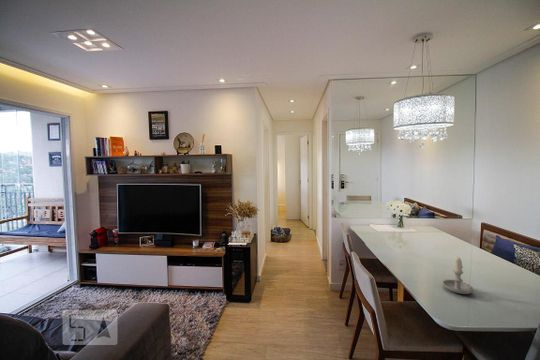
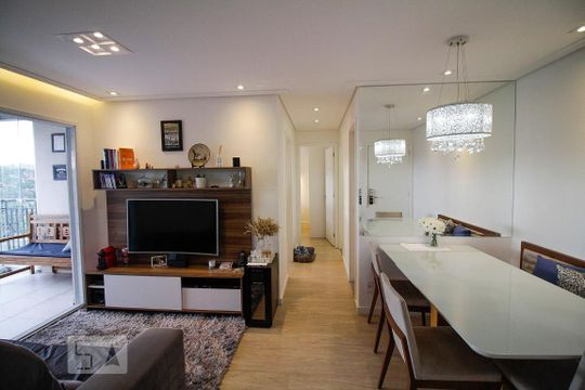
- candle (457, 273)
